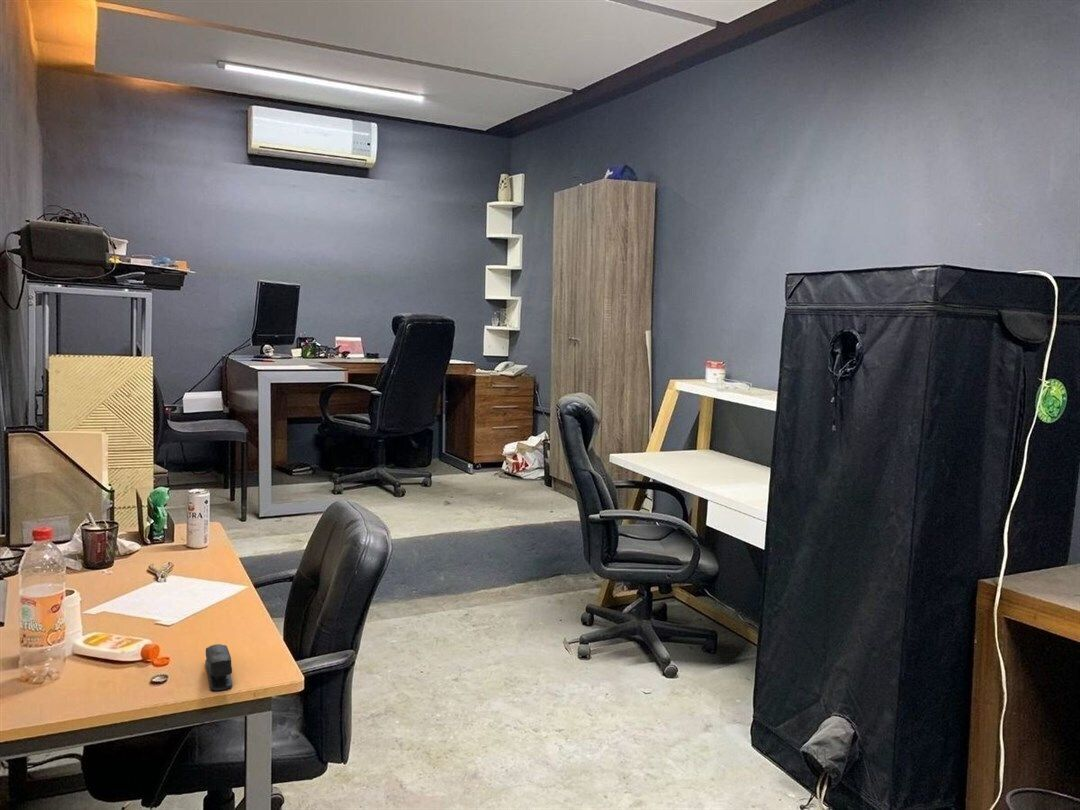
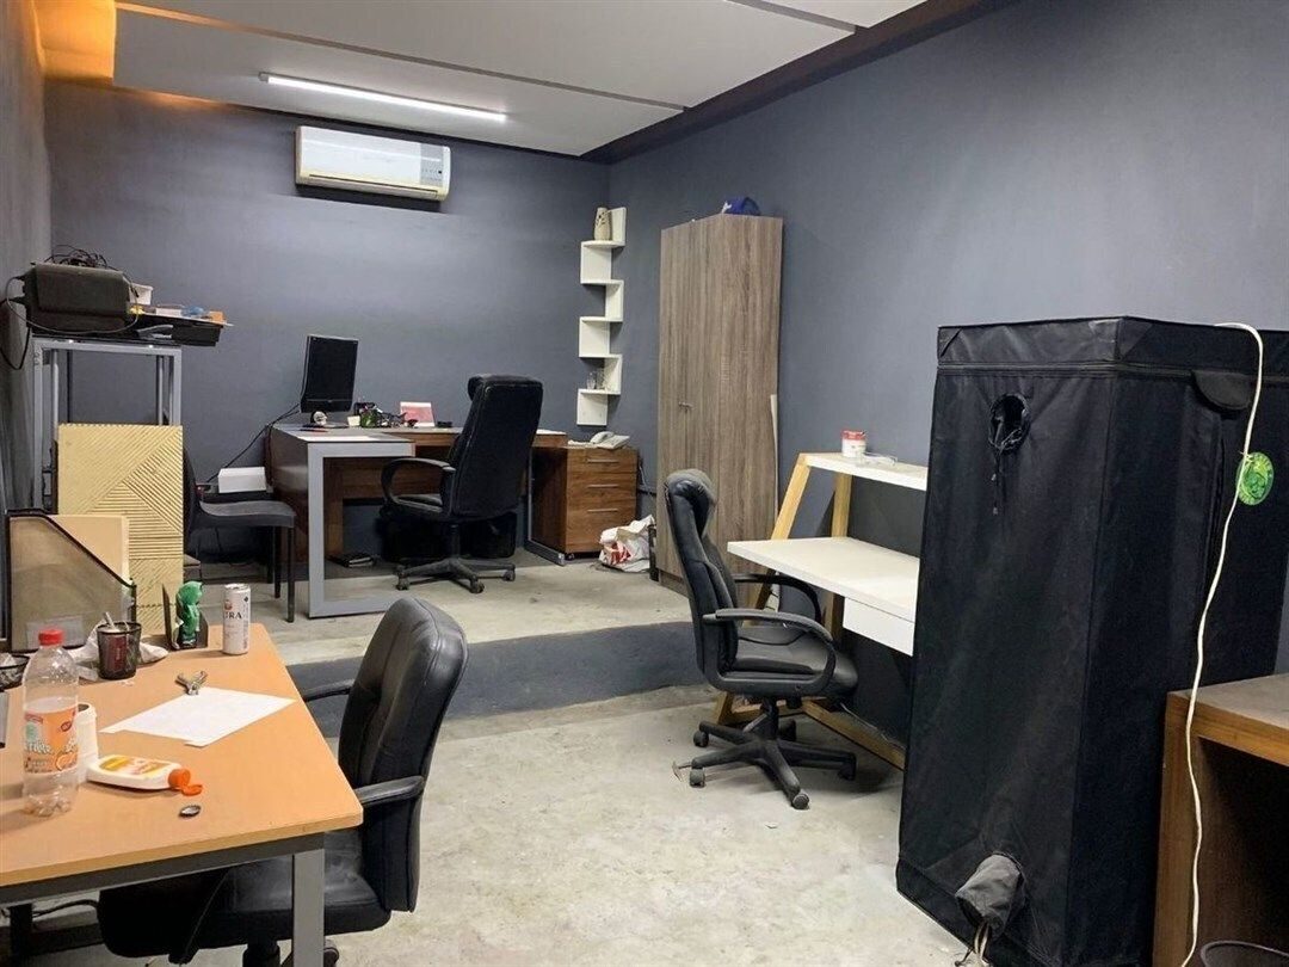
- stapler (218, 660)
